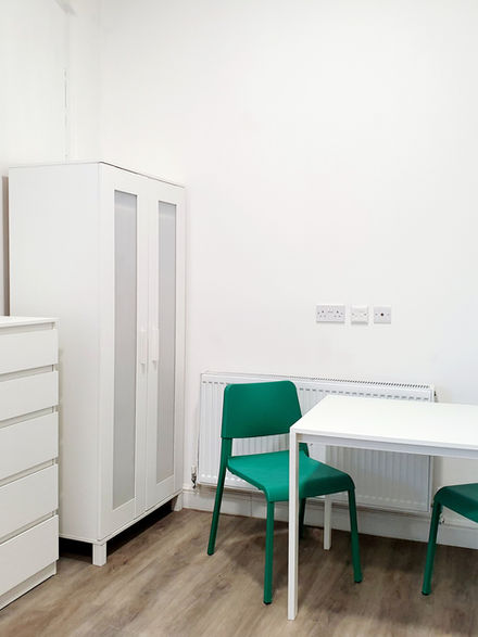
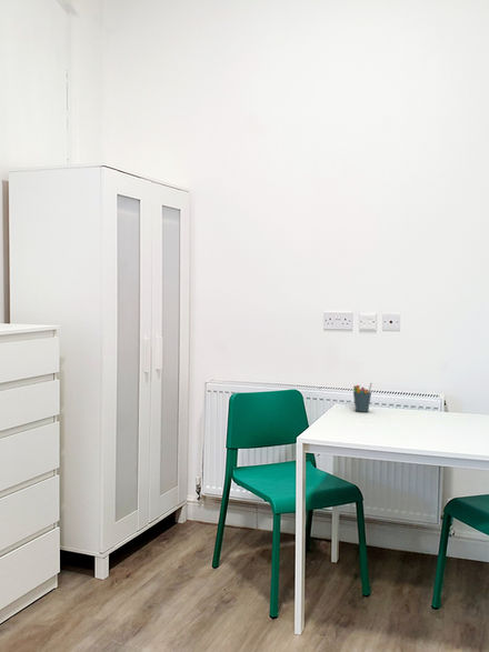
+ pen holder (361, 395)
